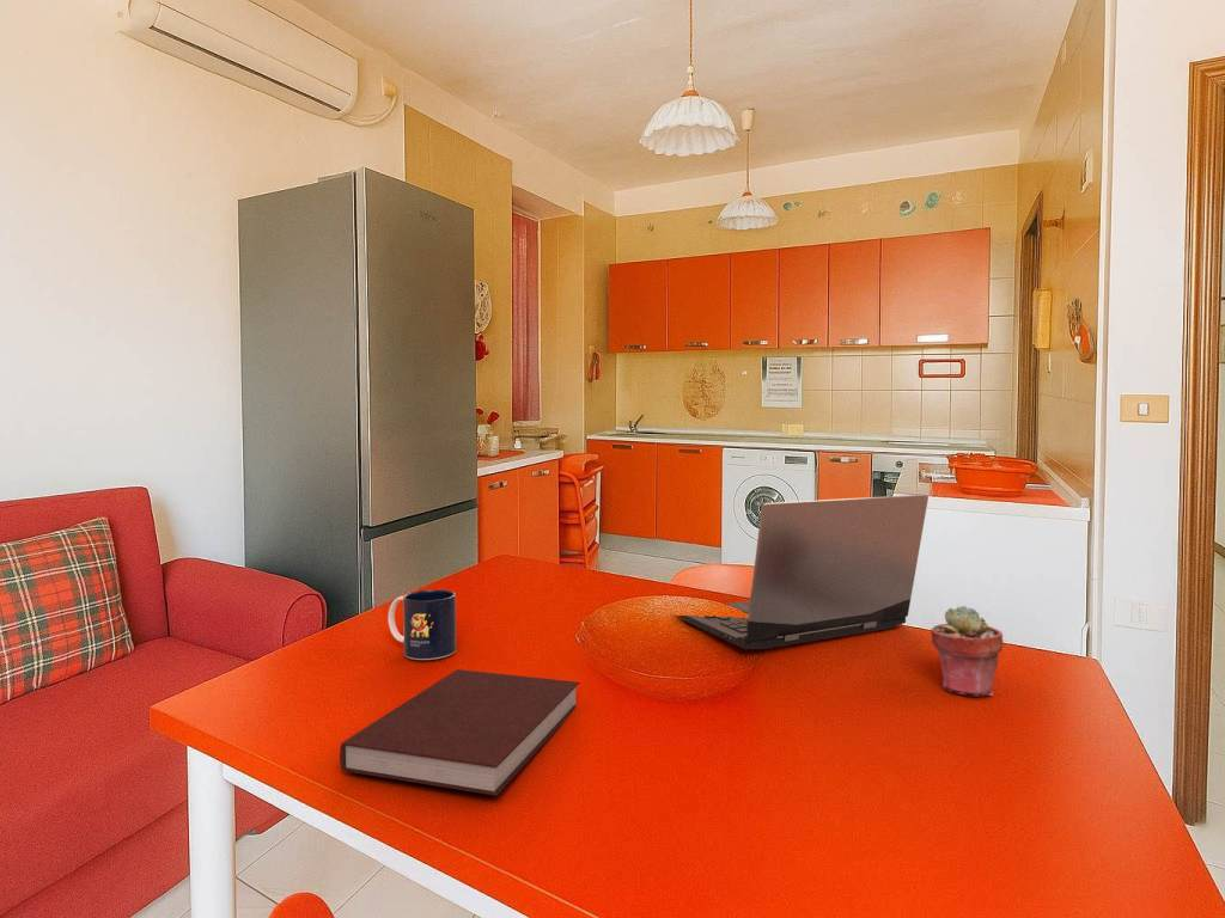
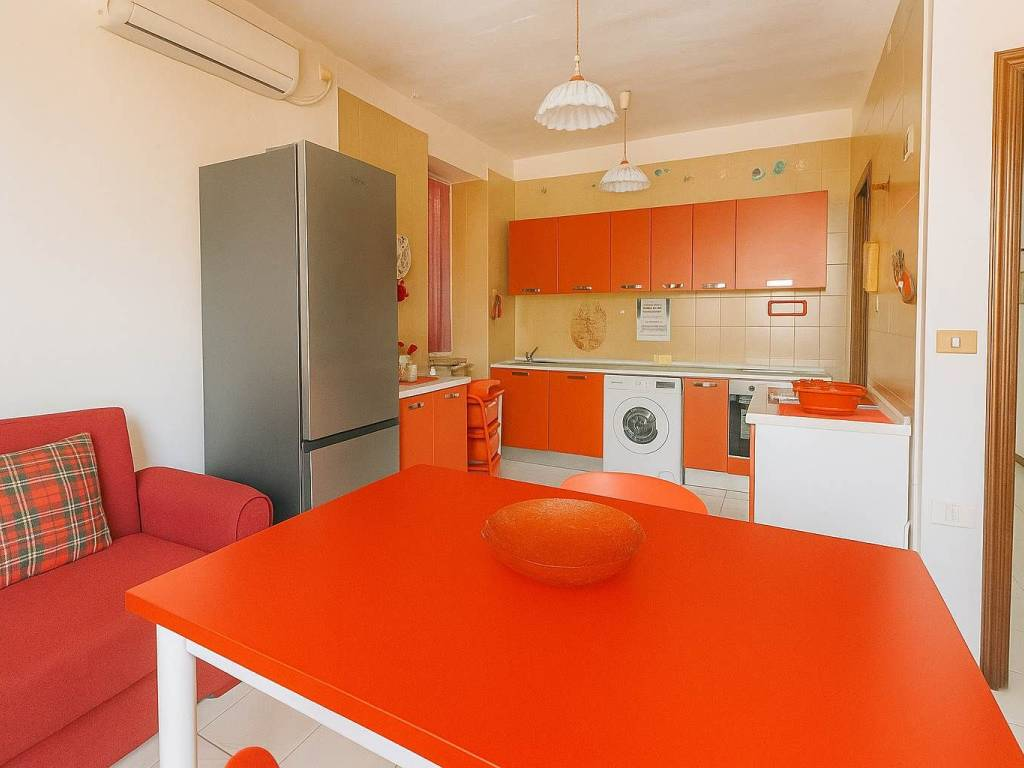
- laptop computer (796, 559)
- mug (420, 622)
- notebook (473, 721)
- potted succulent (965, 647)
